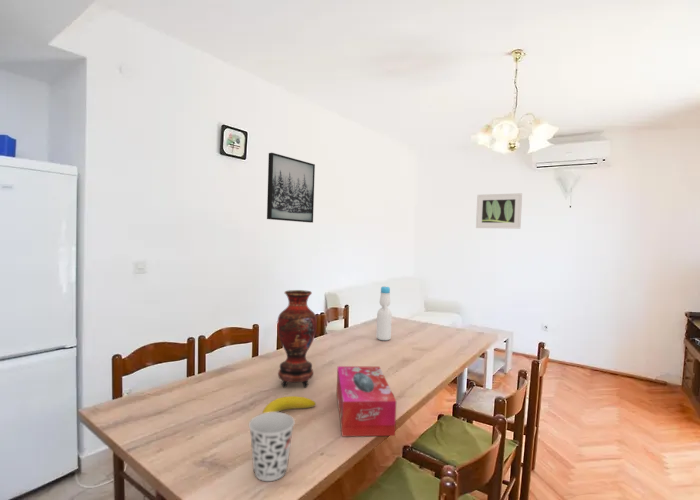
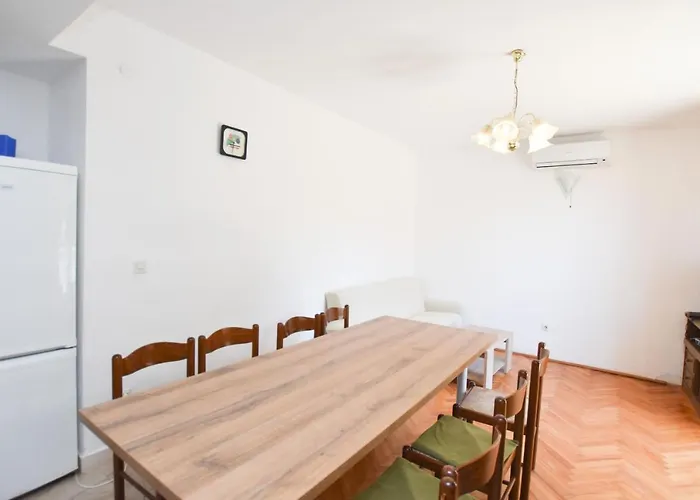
- vase (296, 337)
- bottle (384, 312)
- wall art (292, 190)
- tissue box (363, 397)
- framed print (498, 211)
- fruit (286, 406)
- cup (271, 446)
